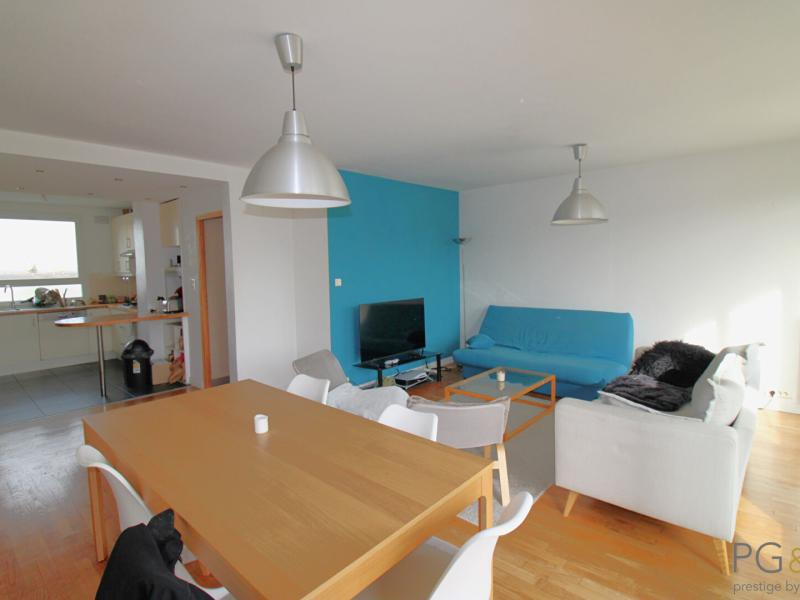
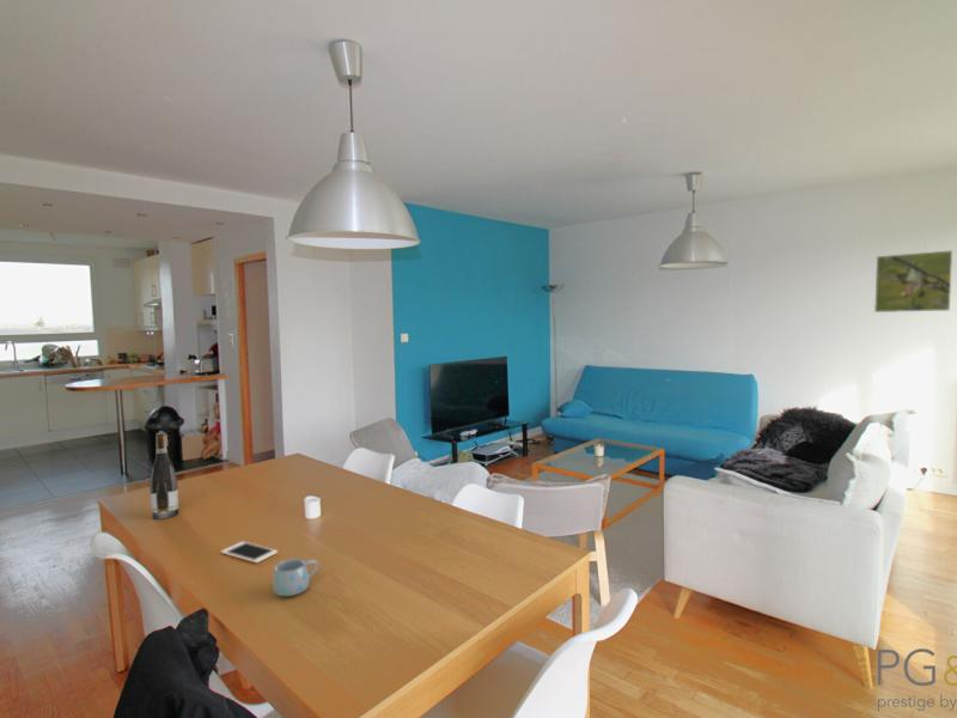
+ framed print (912, 282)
+ mug (295, 576)
+ wine bottle (163, 474)
+ cell phone (249, 552)
